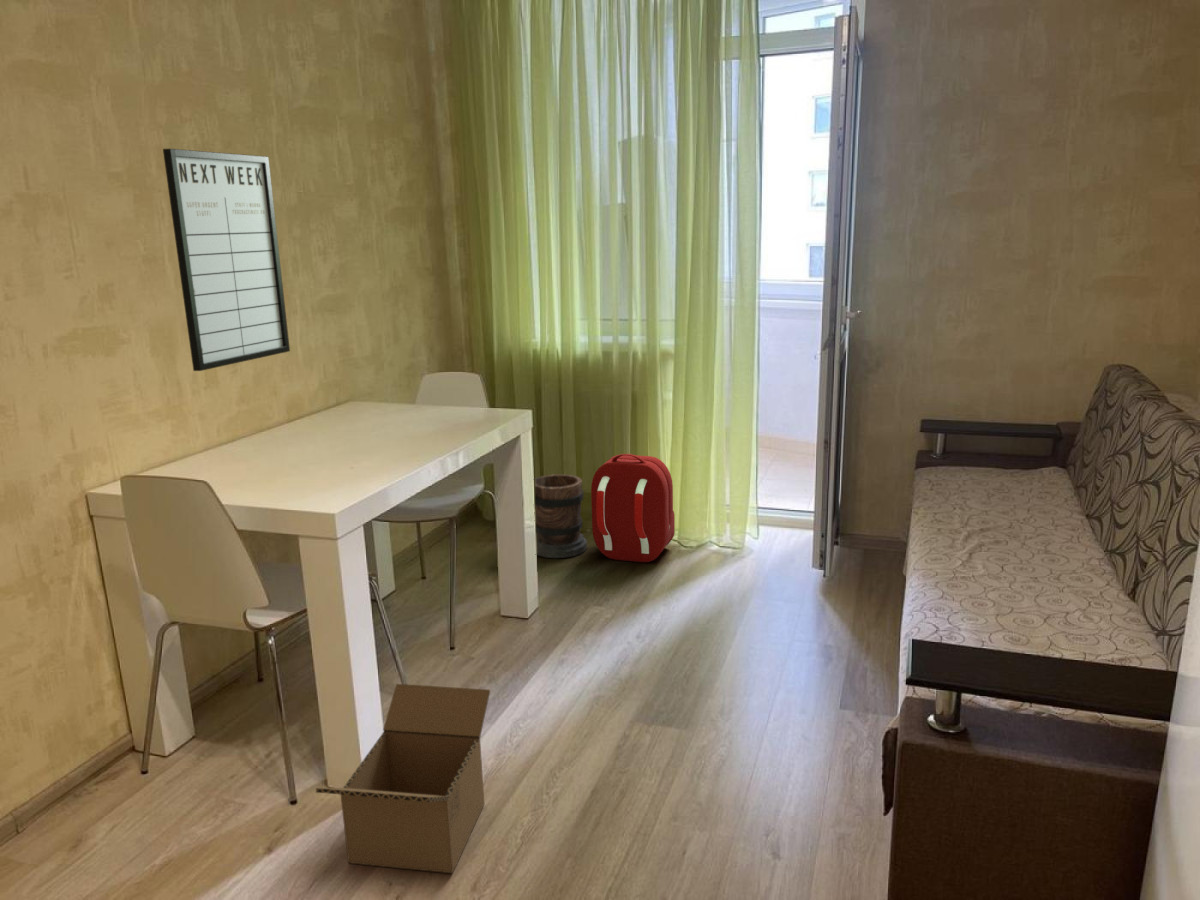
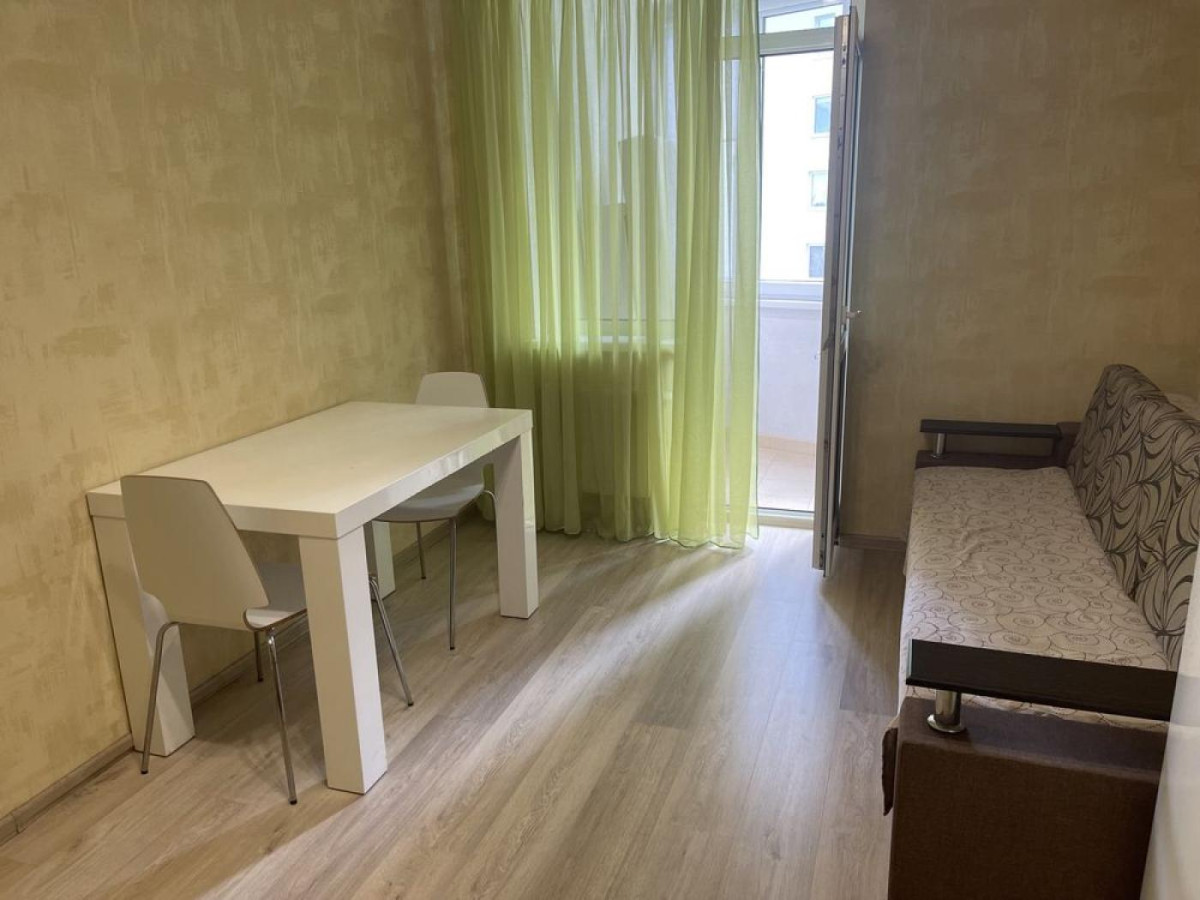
- backpack (629, 505)
- wooden barrel (560, 512)
- box (415, 784)
- writing board (232, 259)
